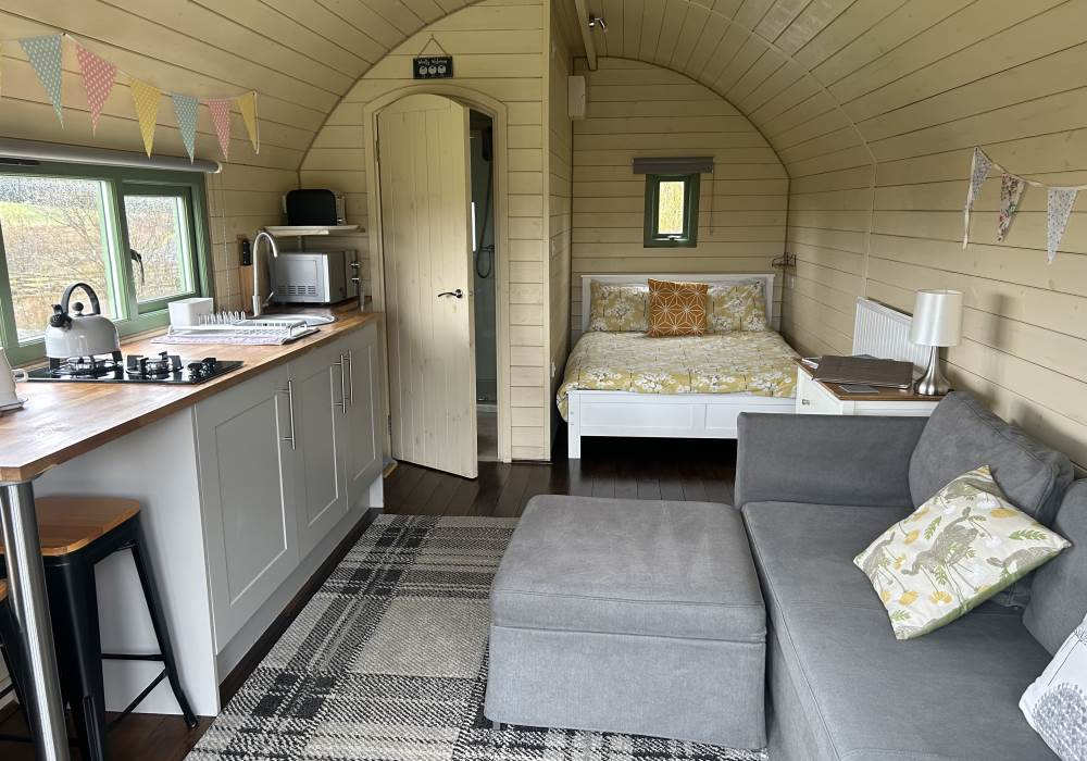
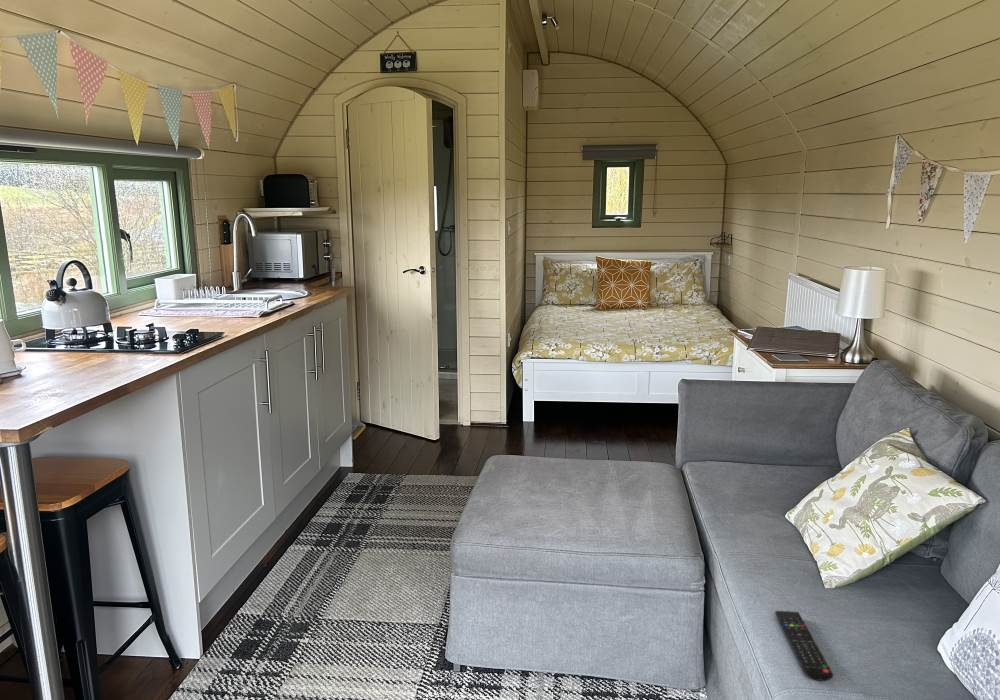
+ remote control (802, 643)
